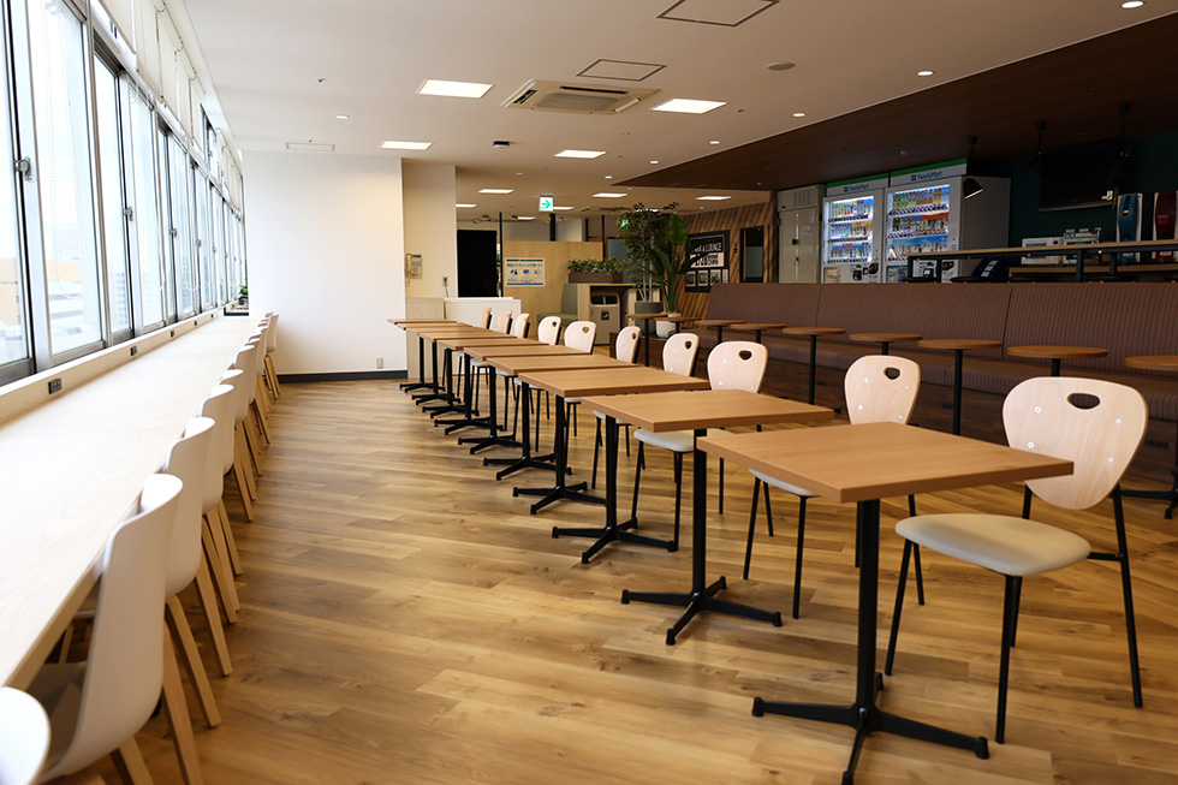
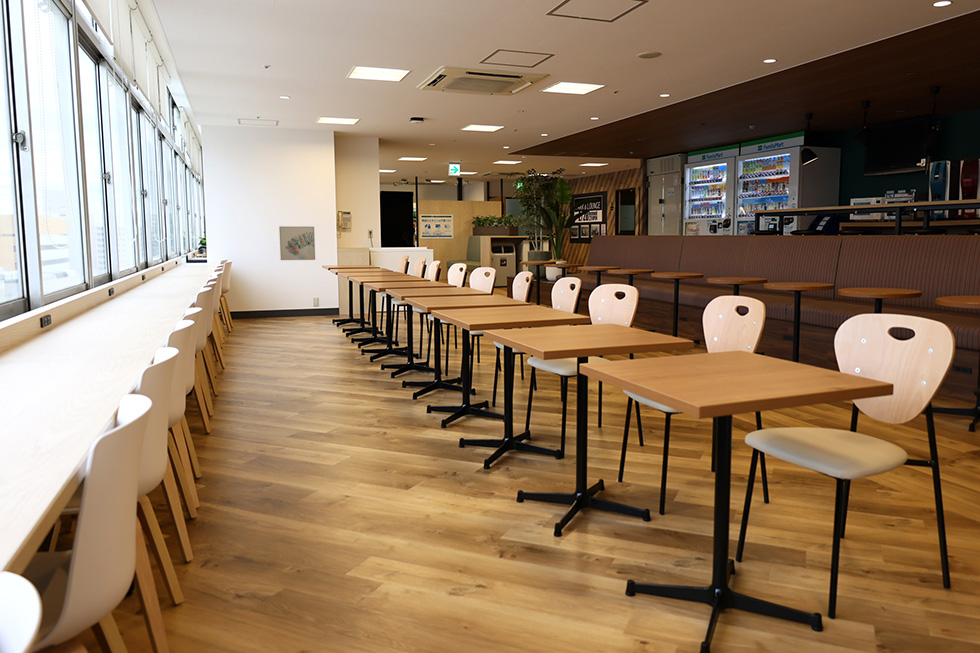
+ wall art (297, 243)
